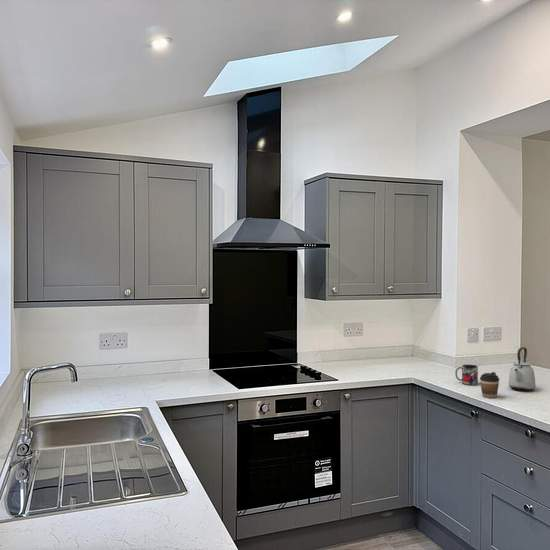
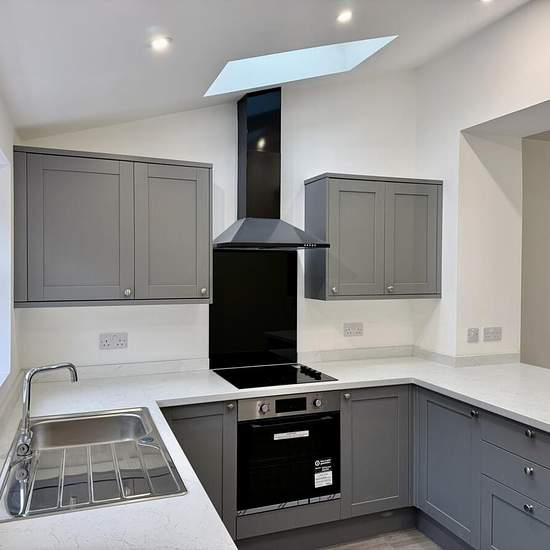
- kettle (520, 369)
- mug (466, 374)
- coffee cup (489, 384)
